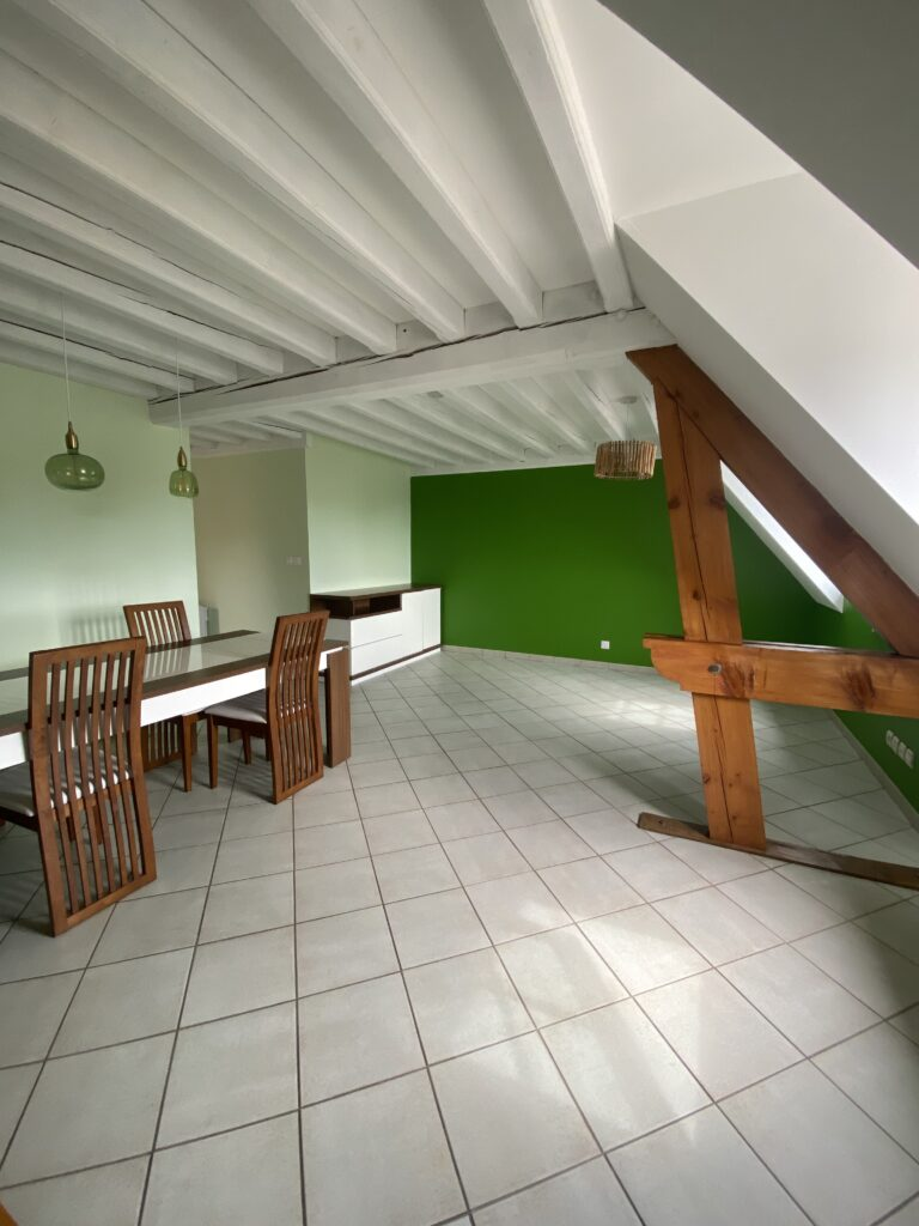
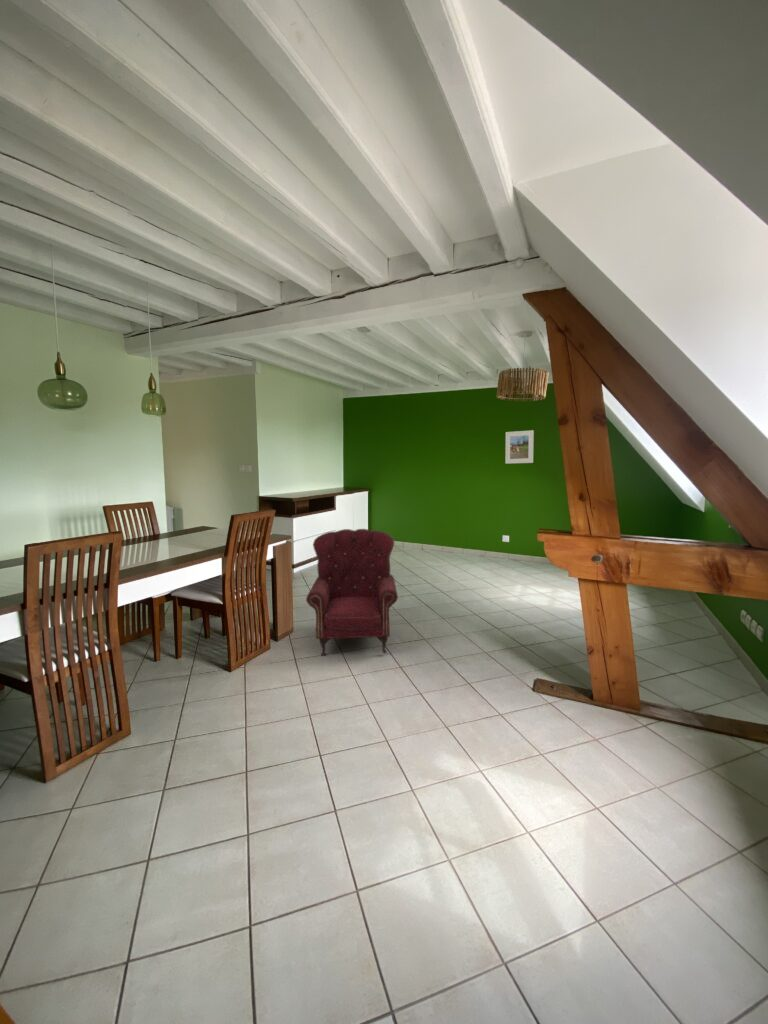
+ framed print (519, 447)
+ armchair (353, 586)
